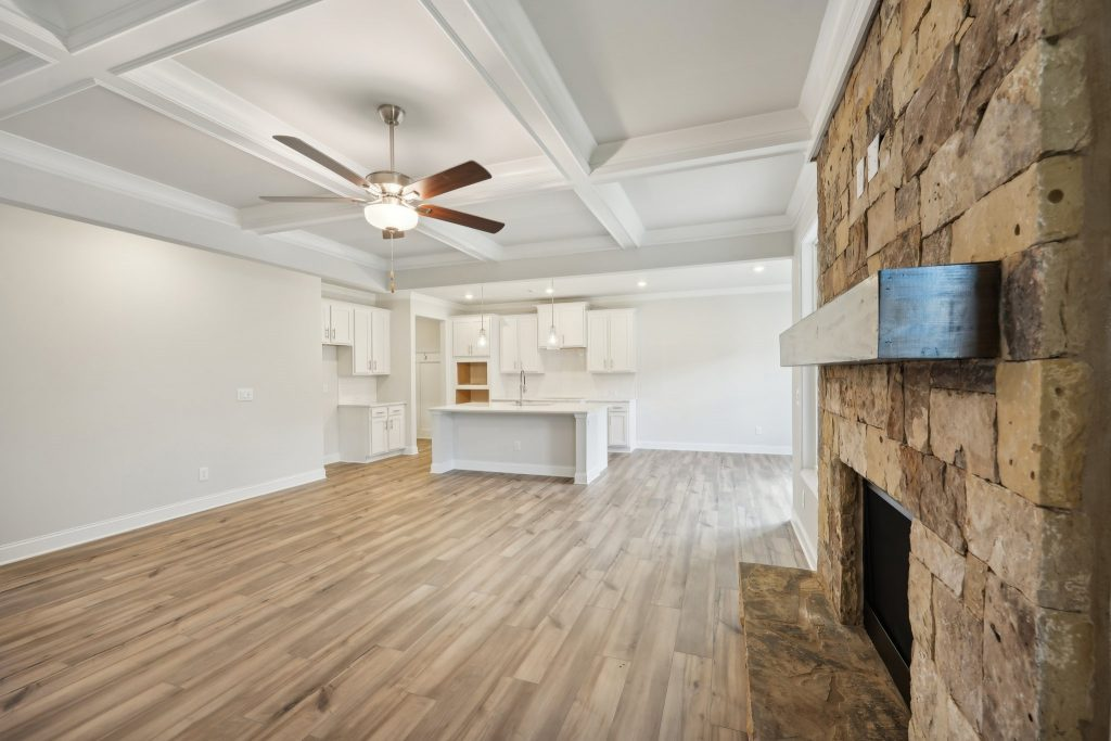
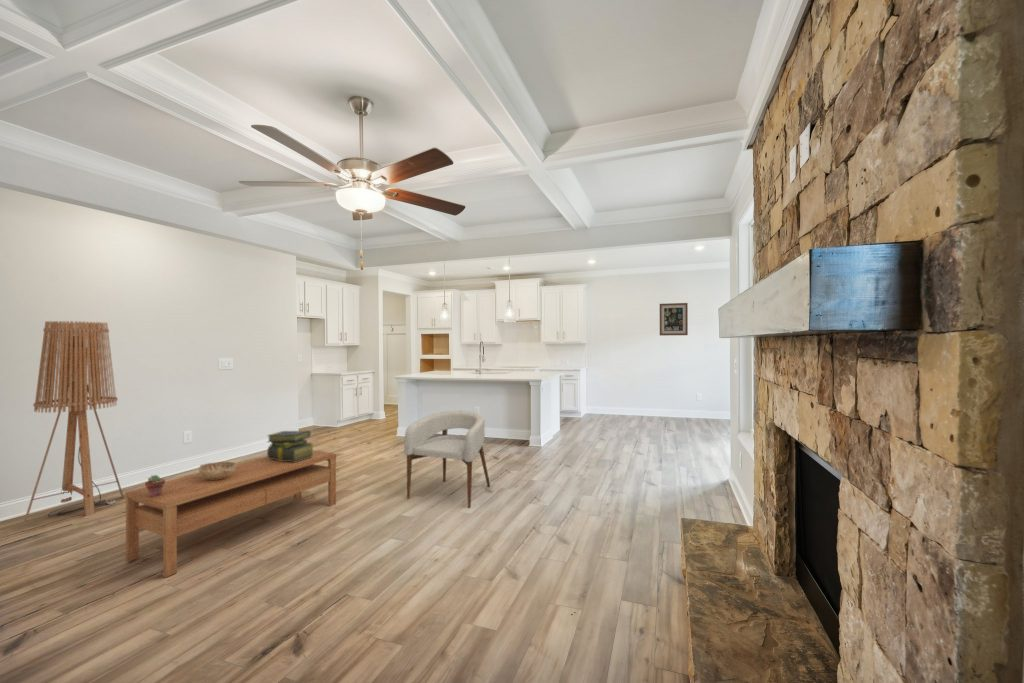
+ coffee table (246, 499)
+ decorative bowl (217, 471)
+ armchair (450, 454)
+ wall art (673, 319)
+ floor lamp (77, 415)
+ stack of books (289, 444)
+ potted succulent (155, 484)
